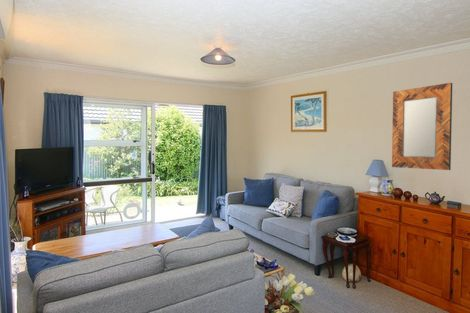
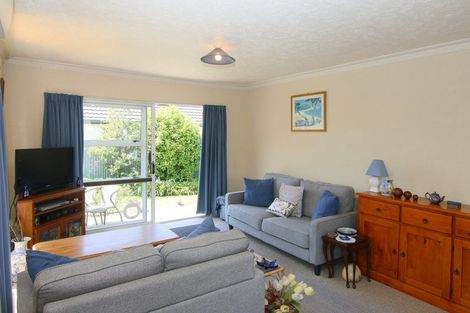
- home mirror (419, 128)
